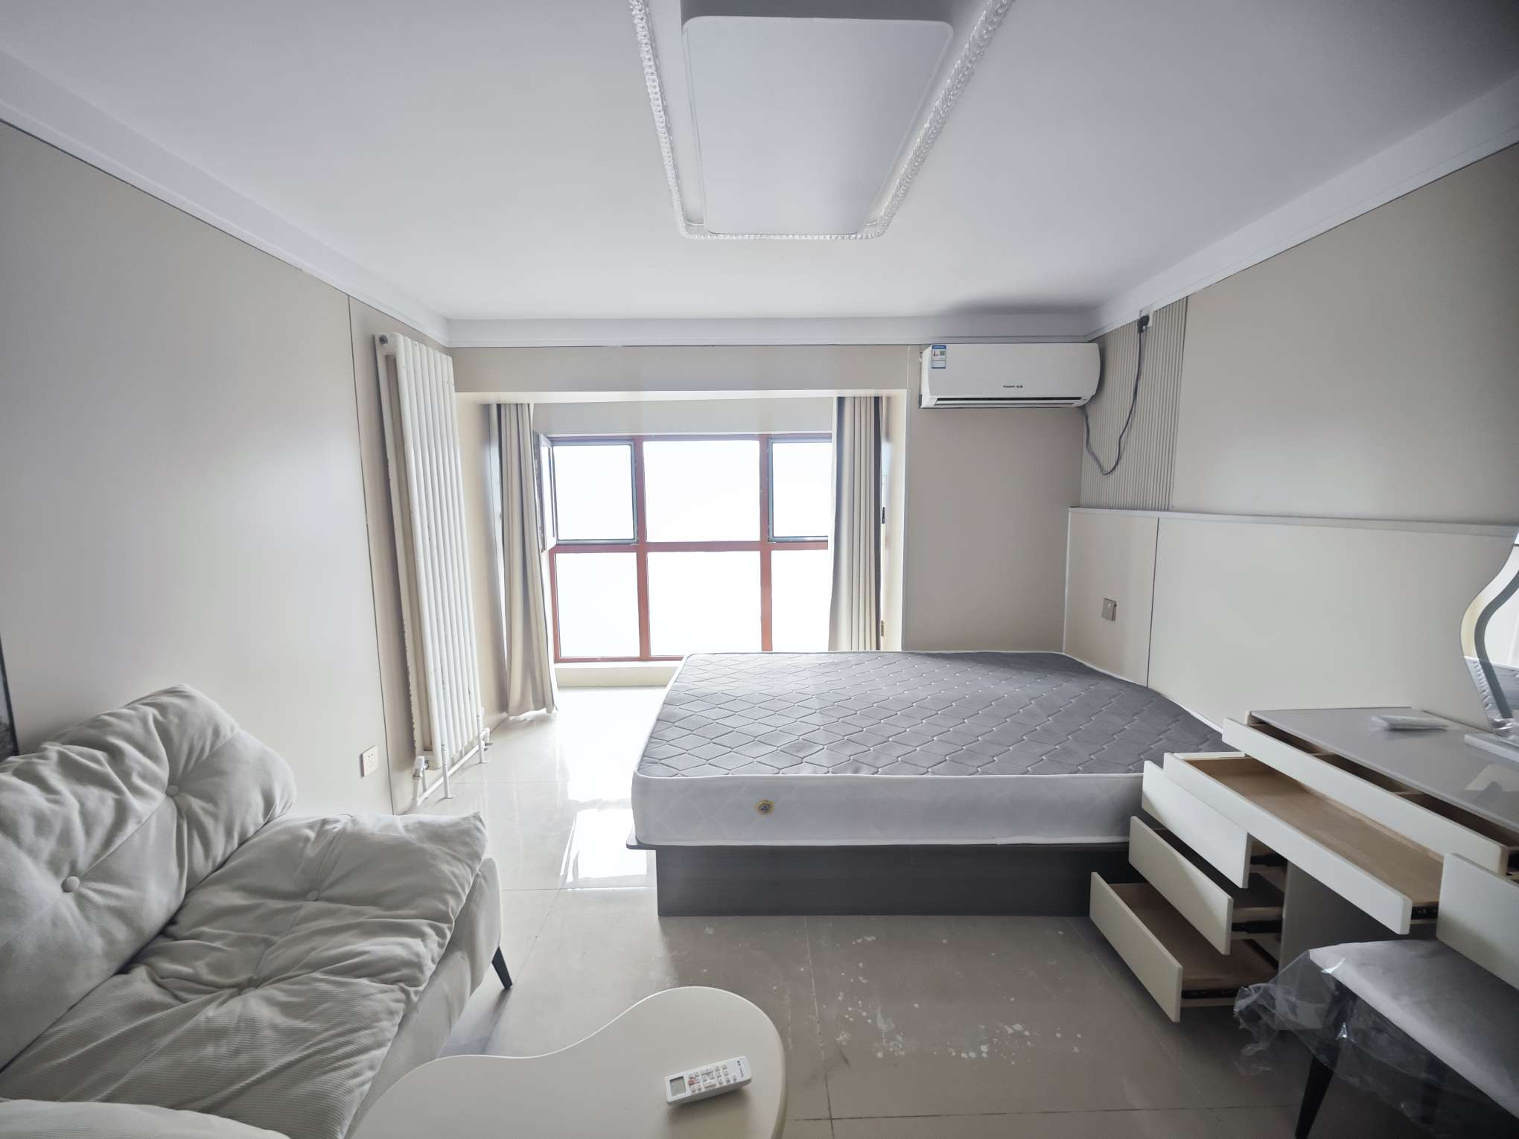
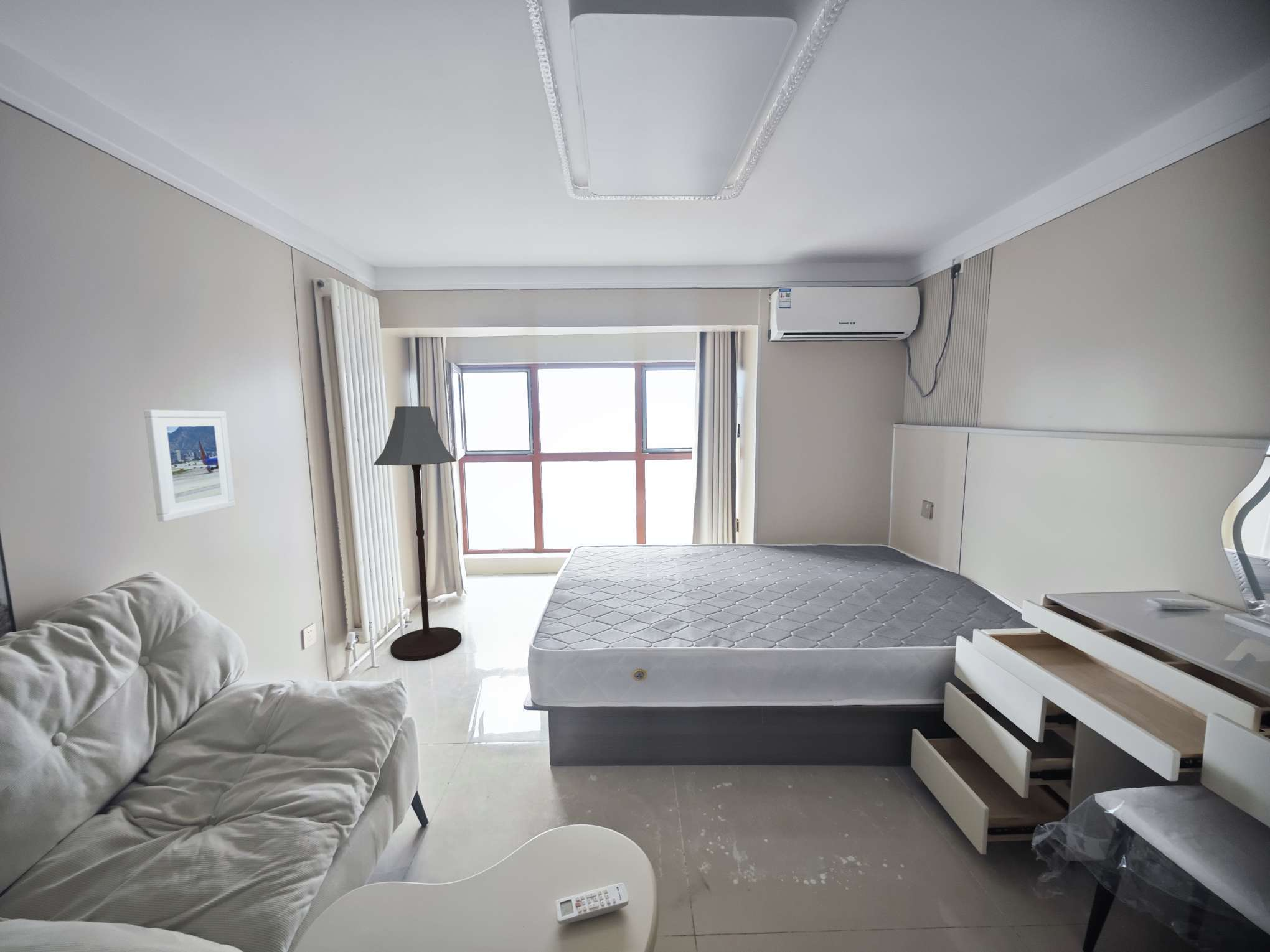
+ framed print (194, 462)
+ floor lamp (420, 529)
